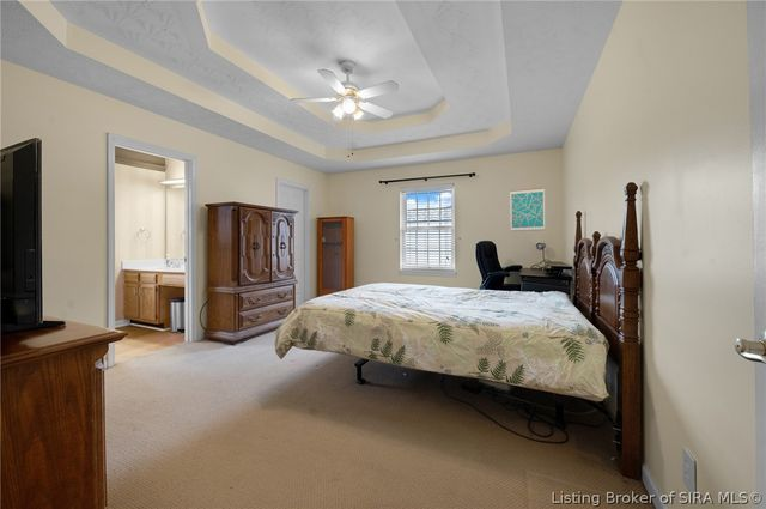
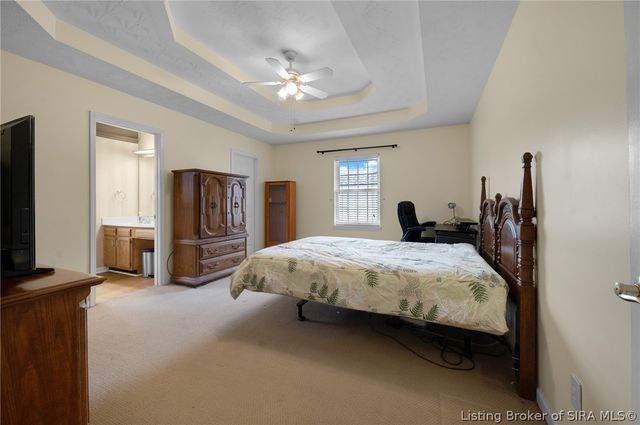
- wall art (527, 210)
